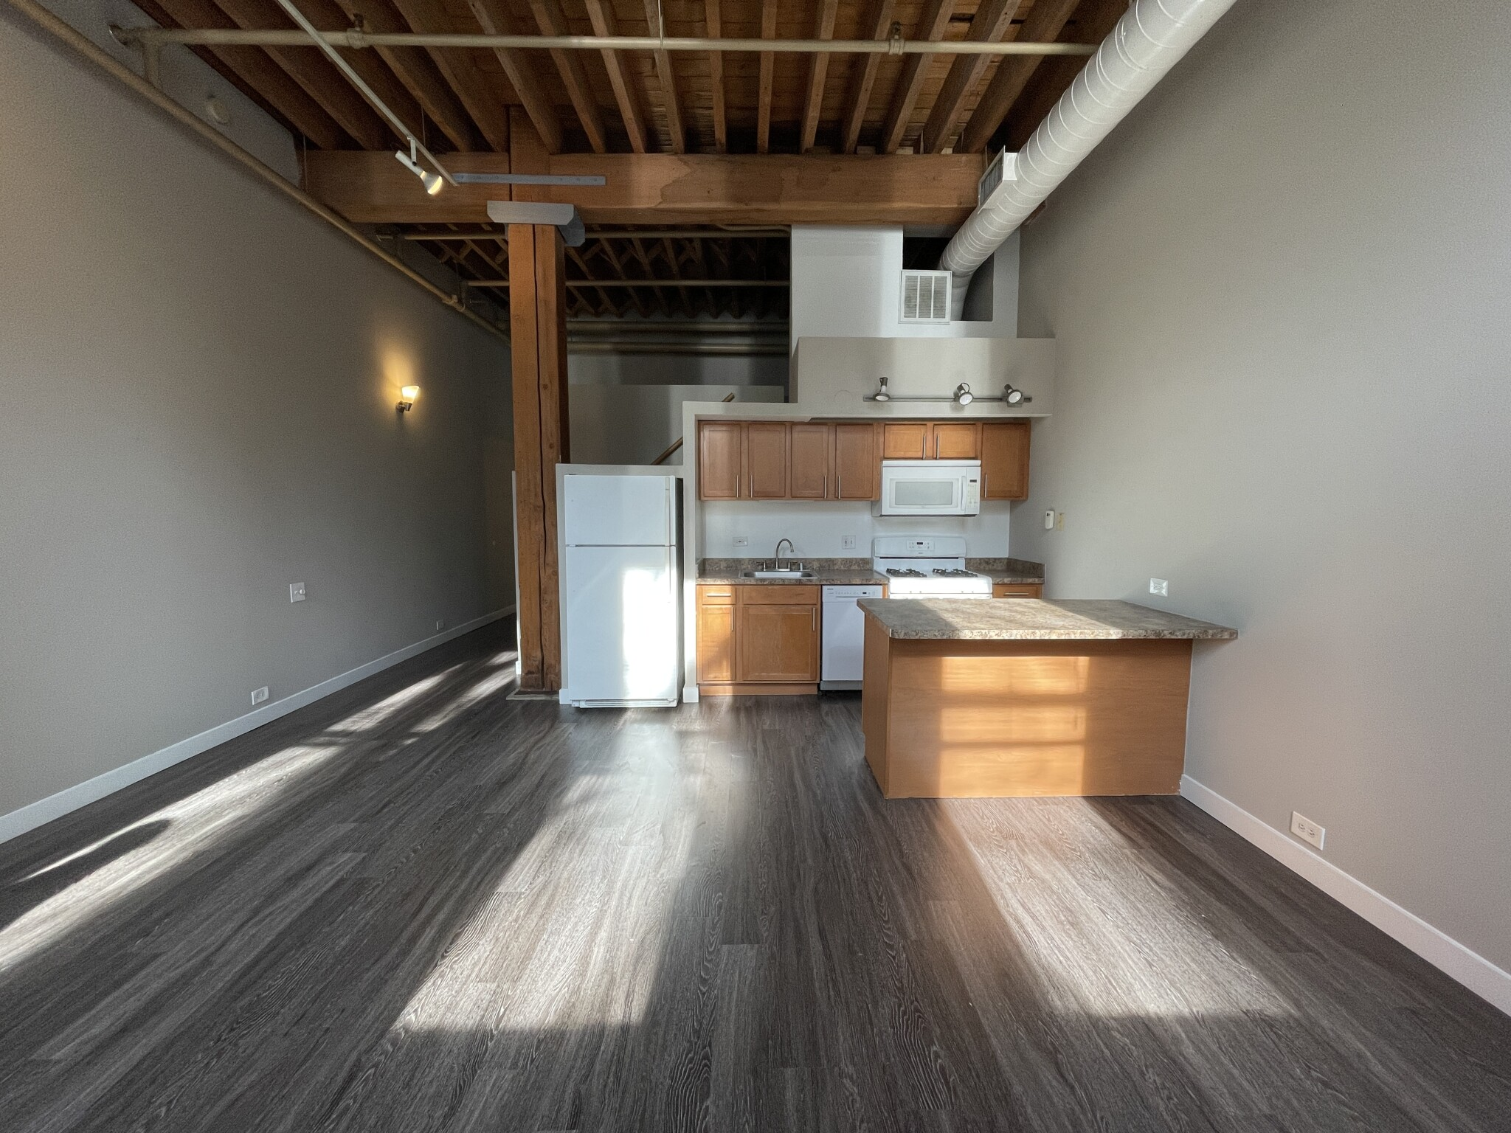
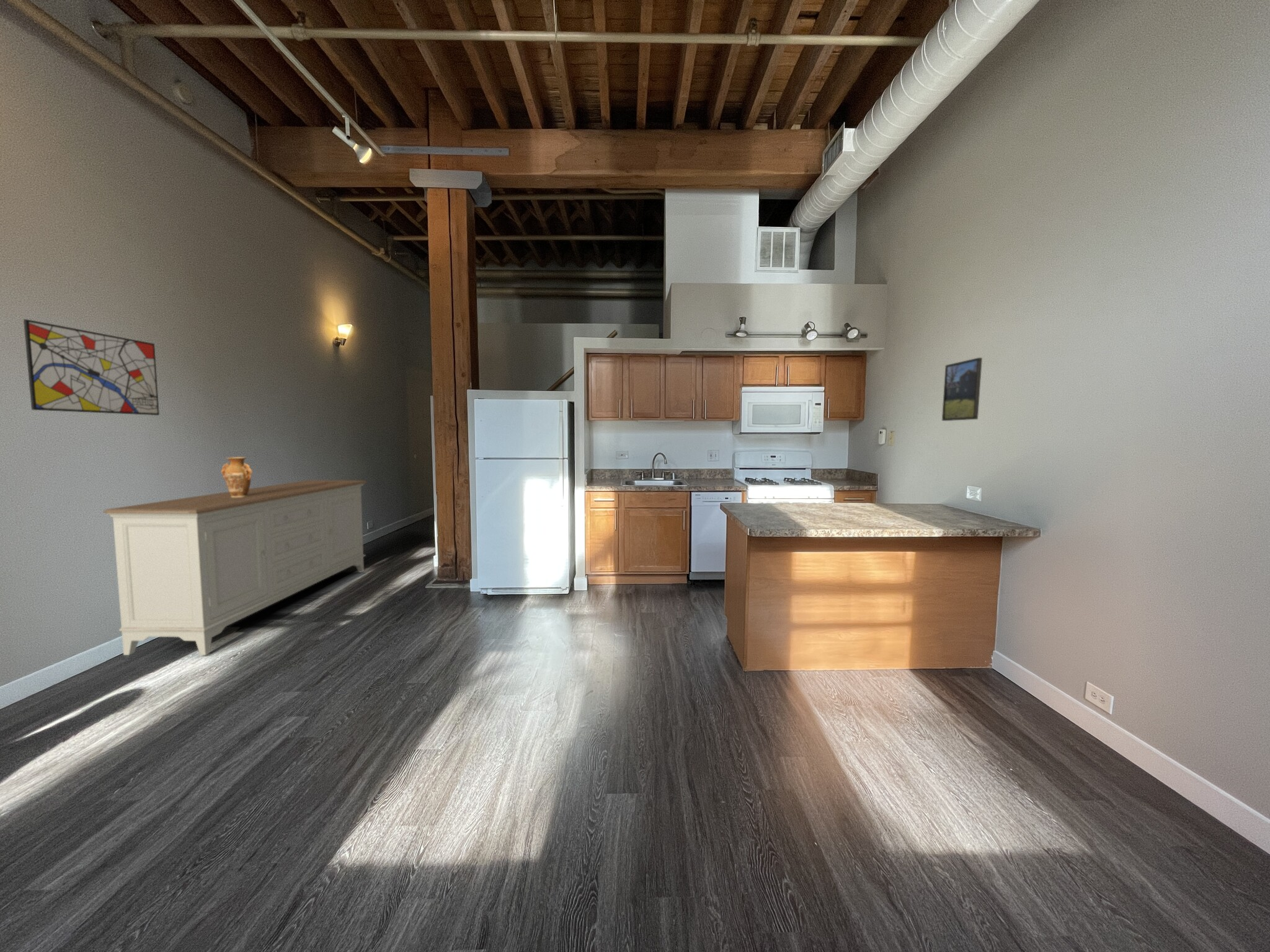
+ sideboard (270, 548)
+ wall art (99, 373)
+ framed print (961, 390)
+ vase (238, 477)
